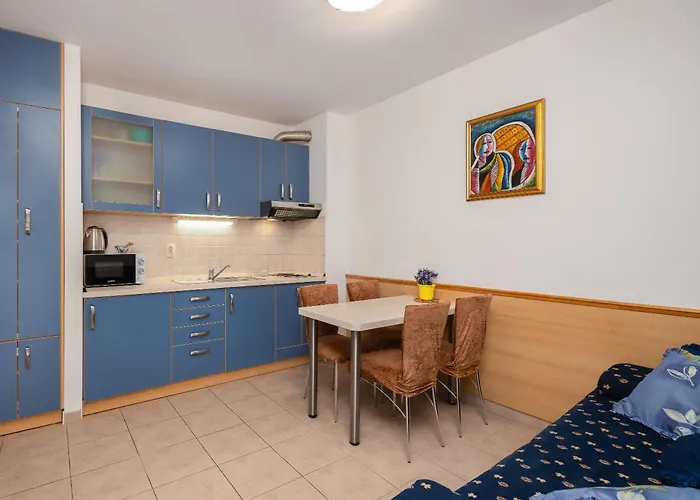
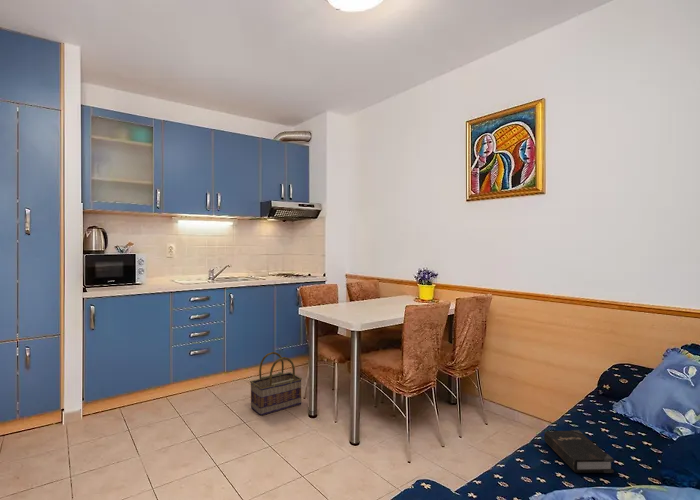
+ basket (276, 380)
+ hardback book (576, 450)
